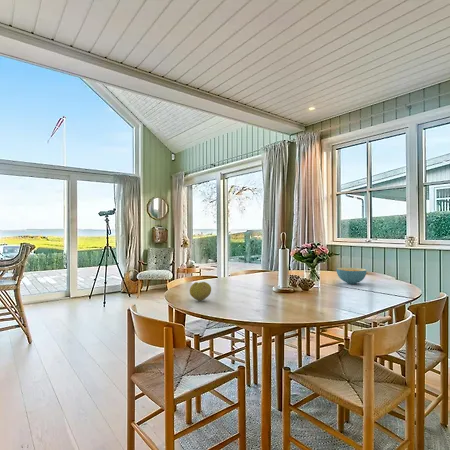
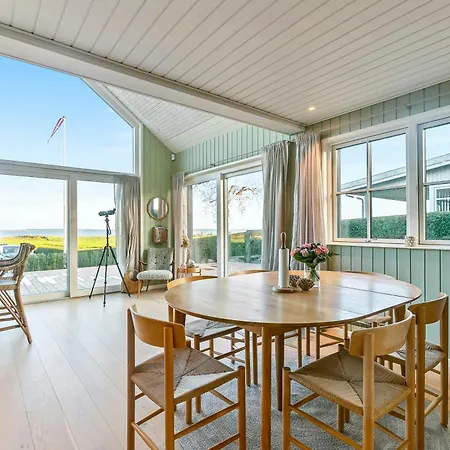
- fruit (200, 291)
- cereal bowl (351, 276)
